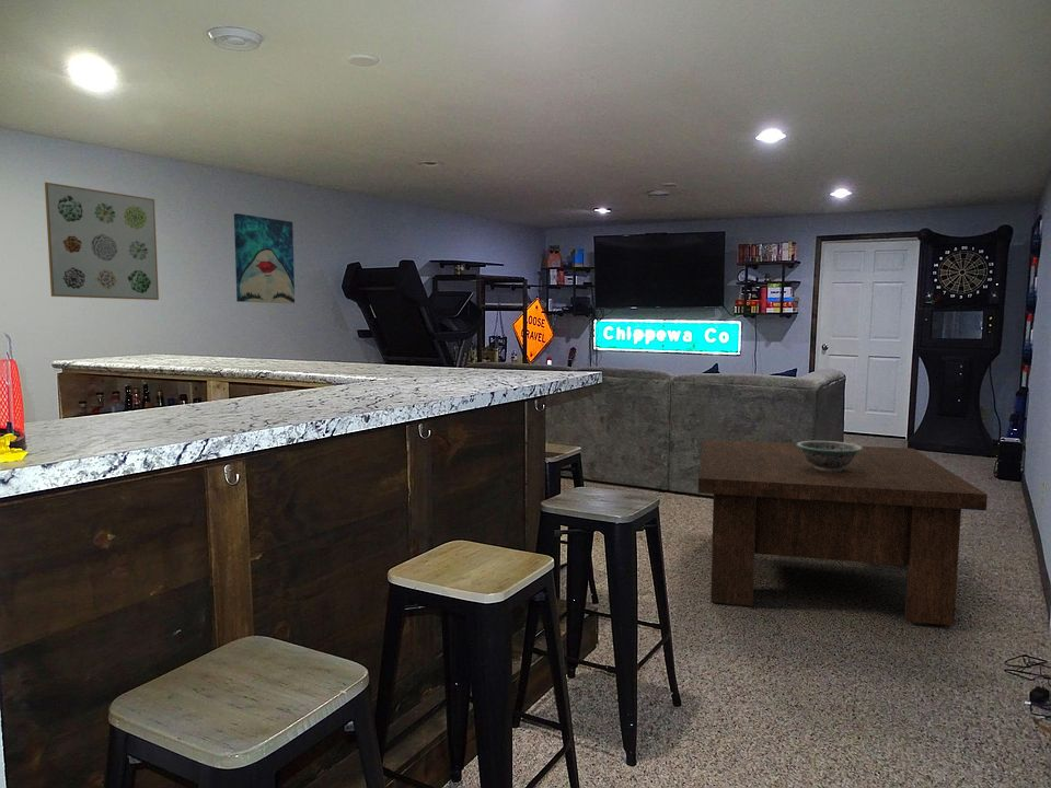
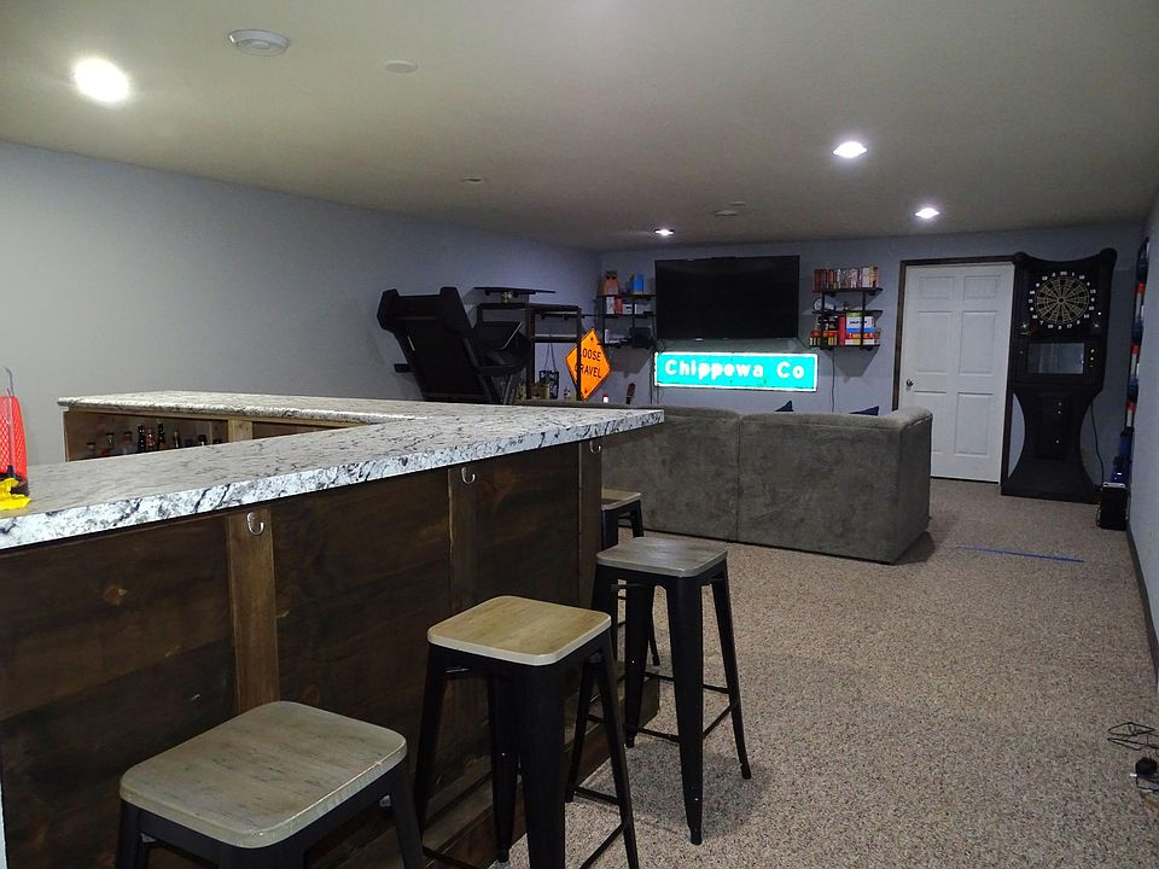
- decorative bowl (829, 456)
- wall art (105, 245)
- wall art (265, 260)
- coffee table (815, 519)
